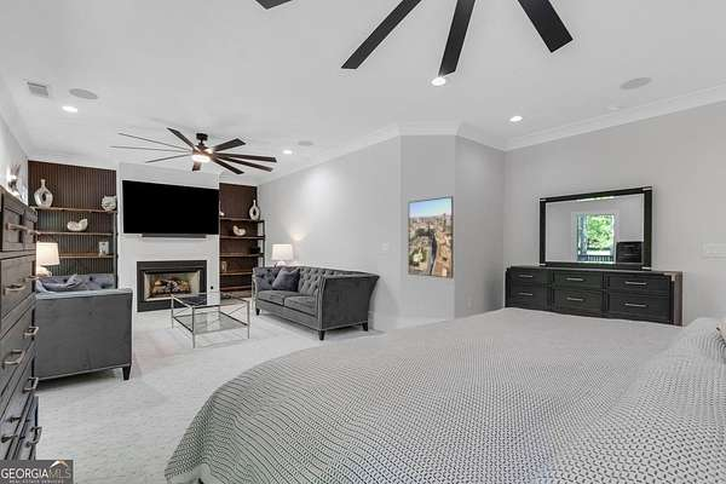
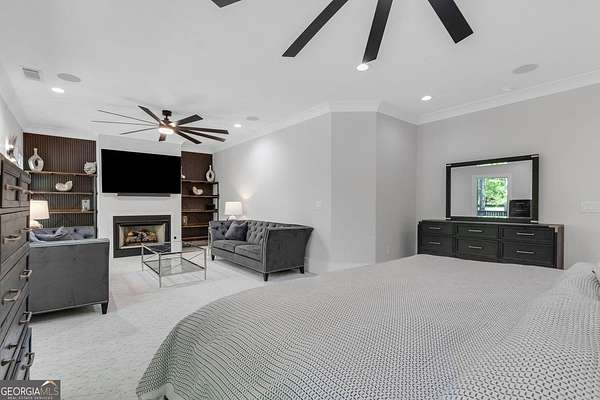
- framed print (428, 237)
